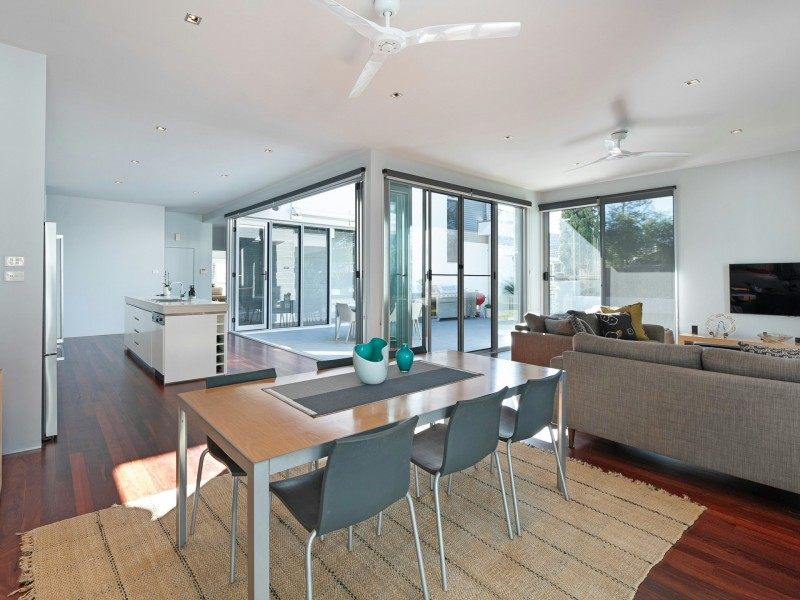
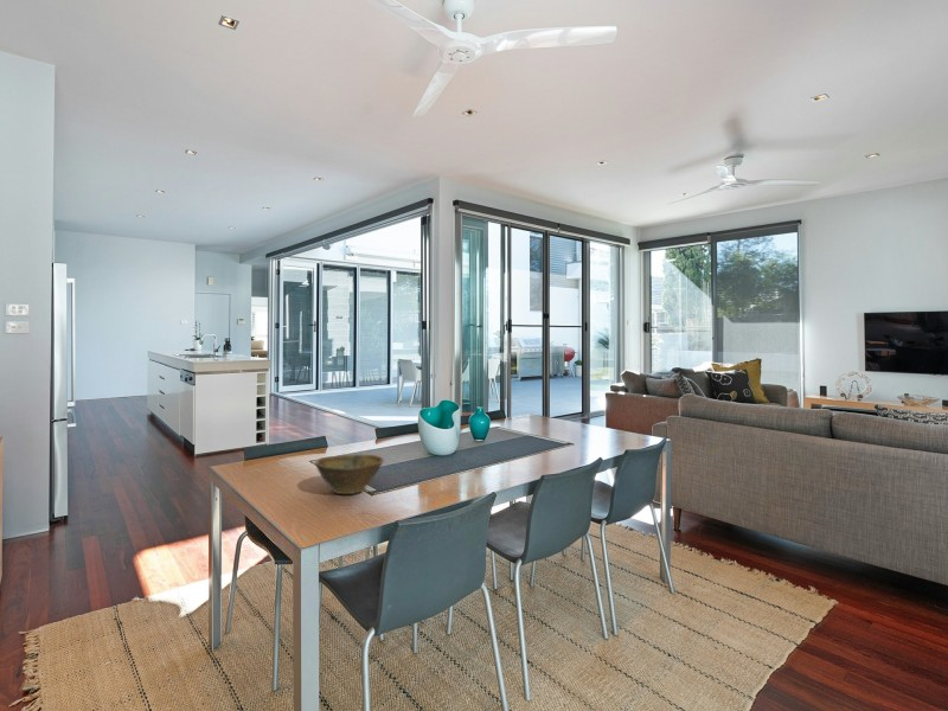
+ bowl (350, 475)
